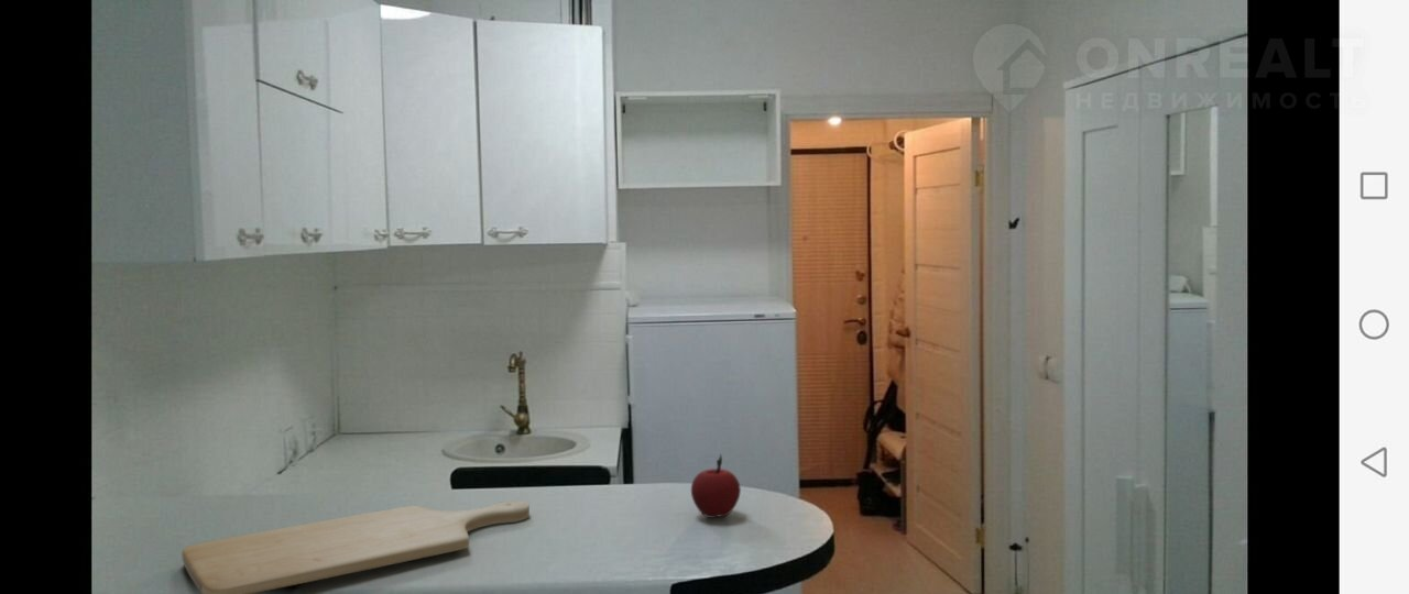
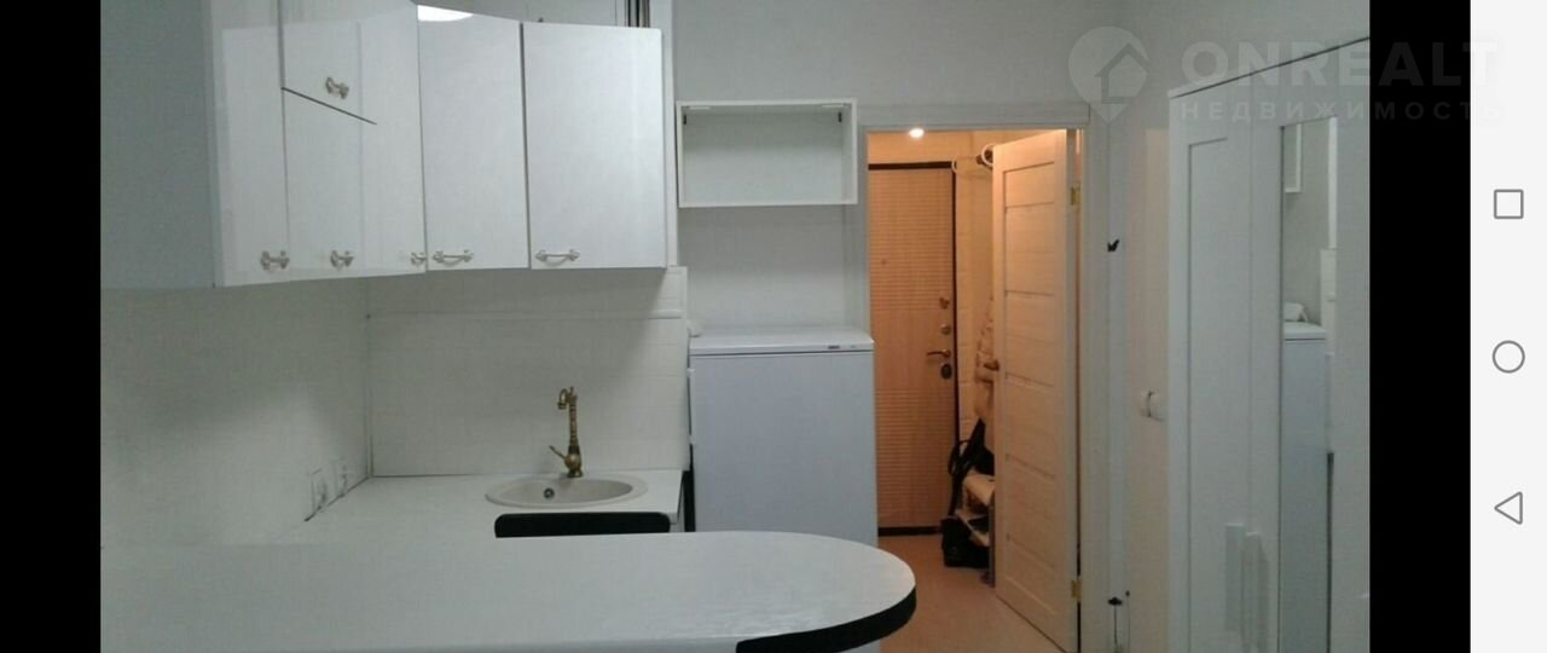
- chopping board (378, 537)
- apple (716, 485)
